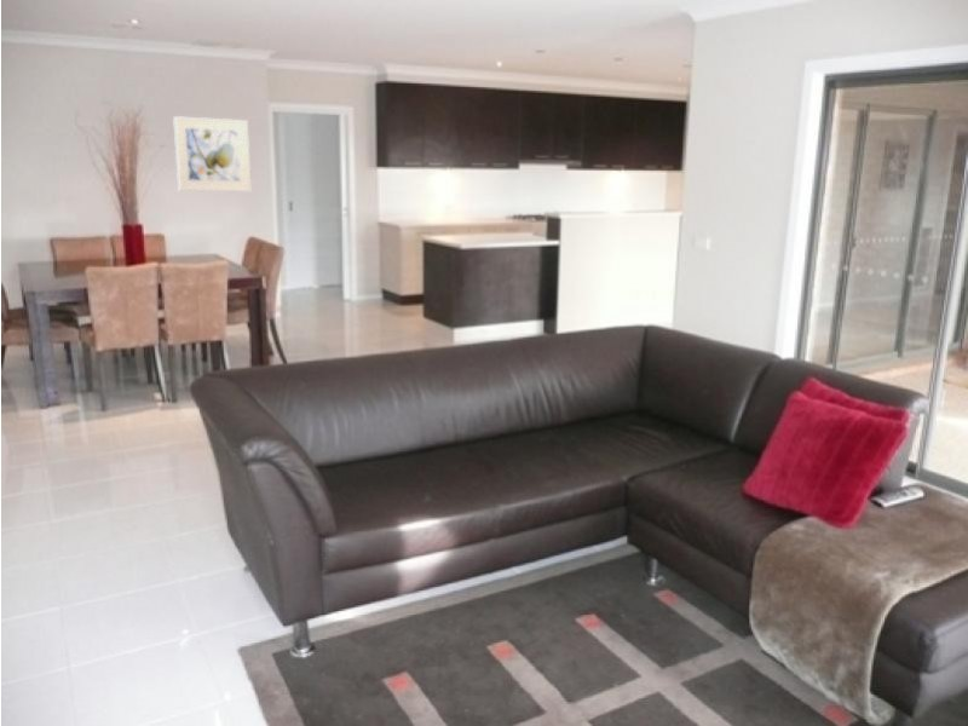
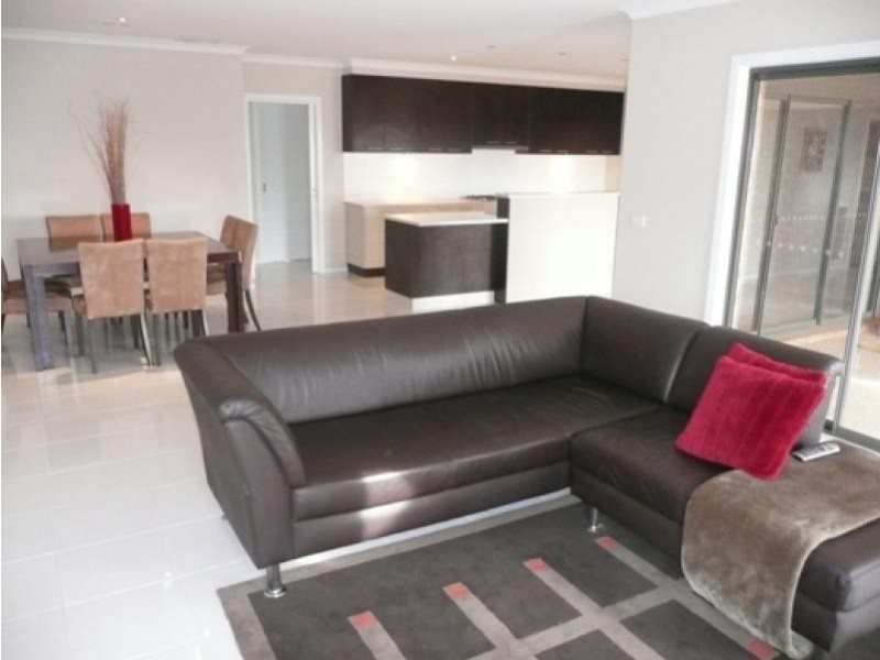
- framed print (213, 155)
